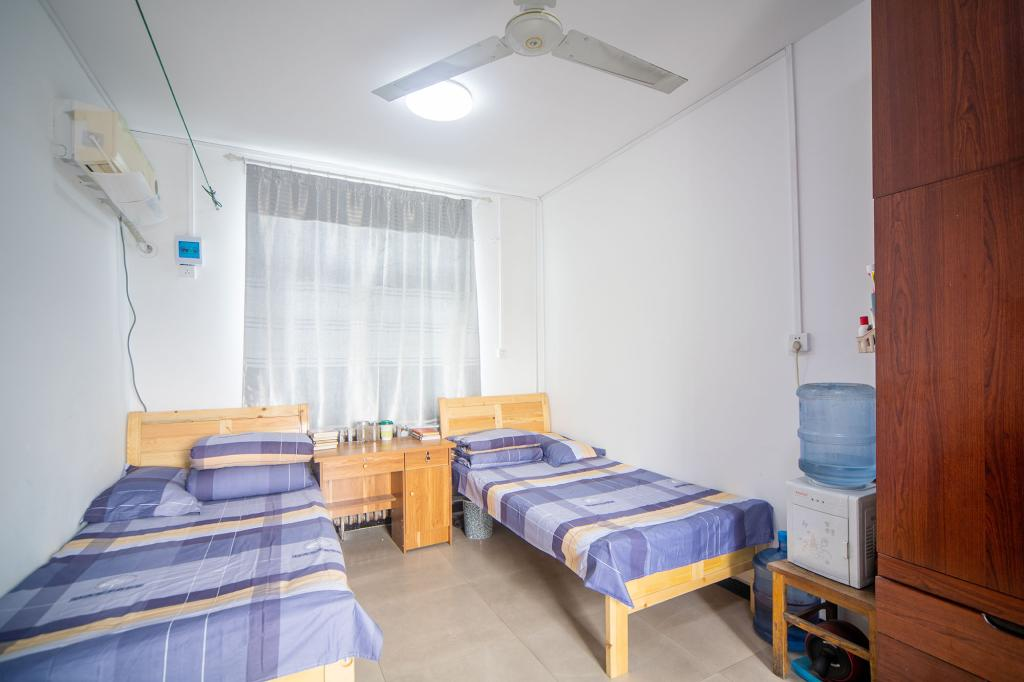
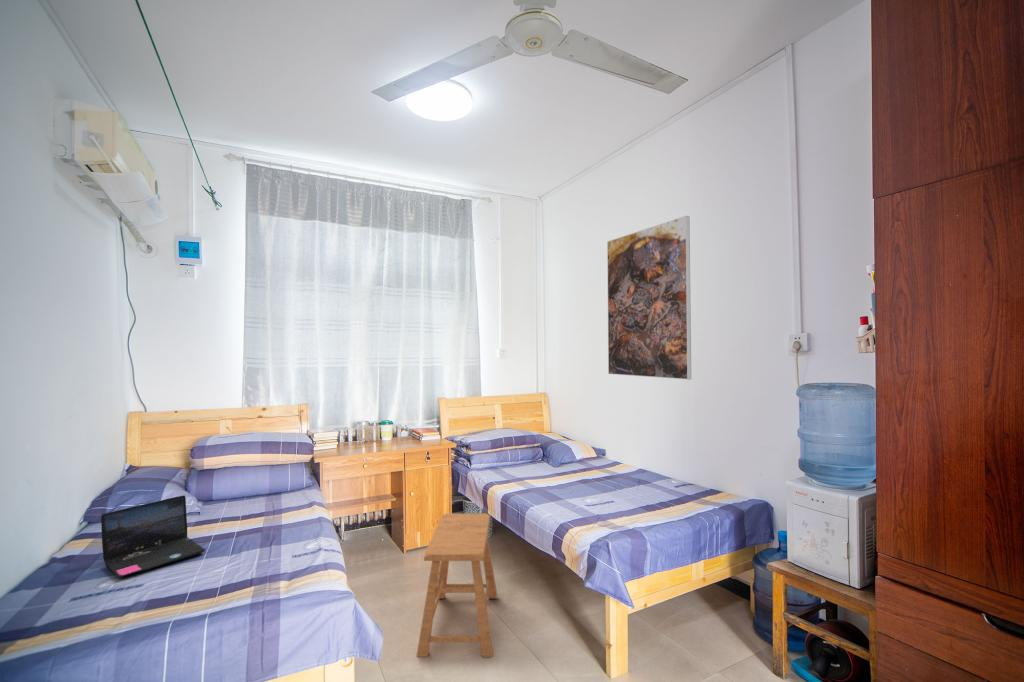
+ stool (461, 584)
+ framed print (644, 303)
+ laptop (154, 533)
